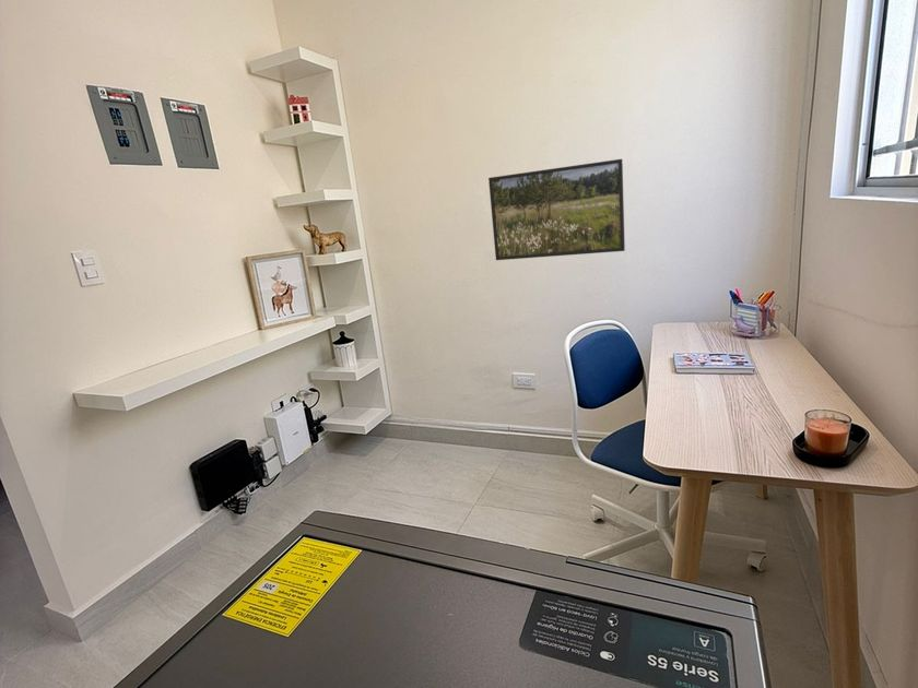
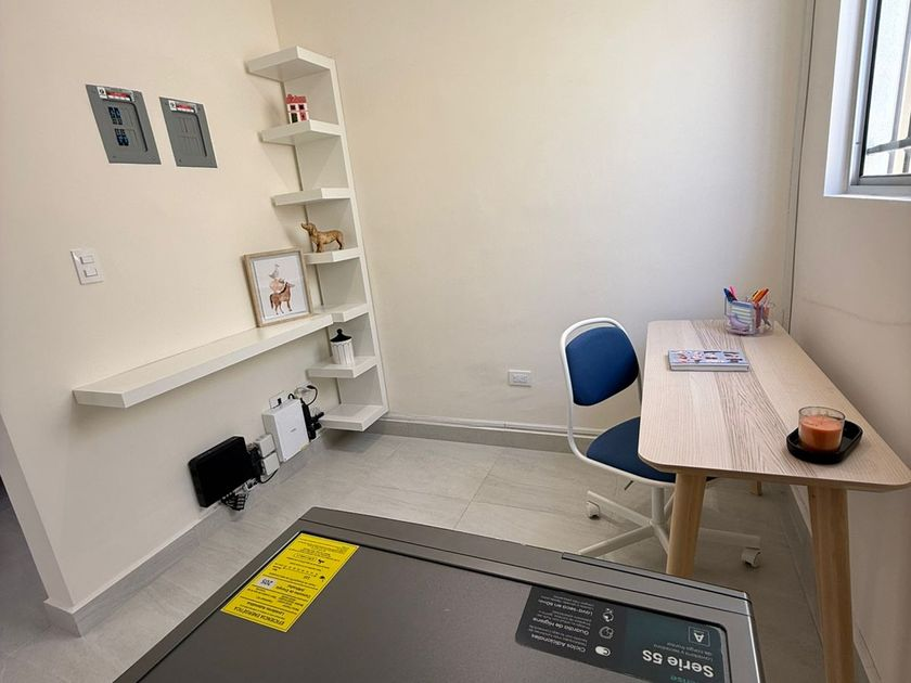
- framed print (554, 213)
